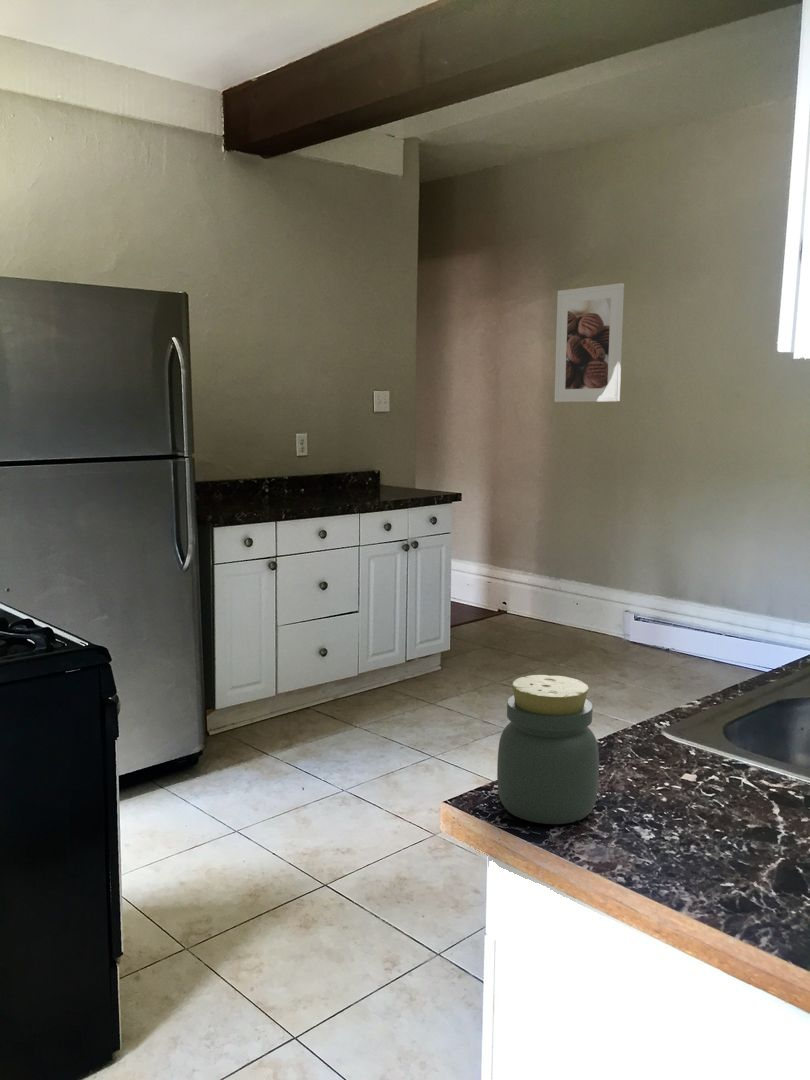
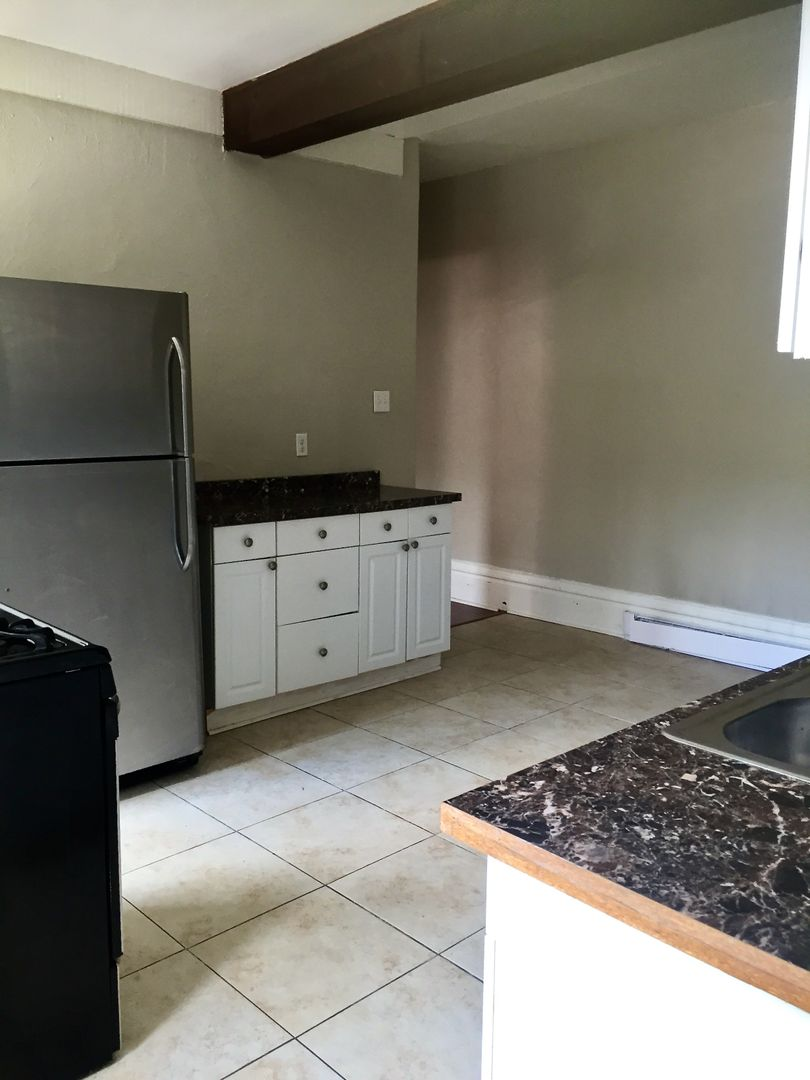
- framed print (588, 344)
- jar (548, 745)
